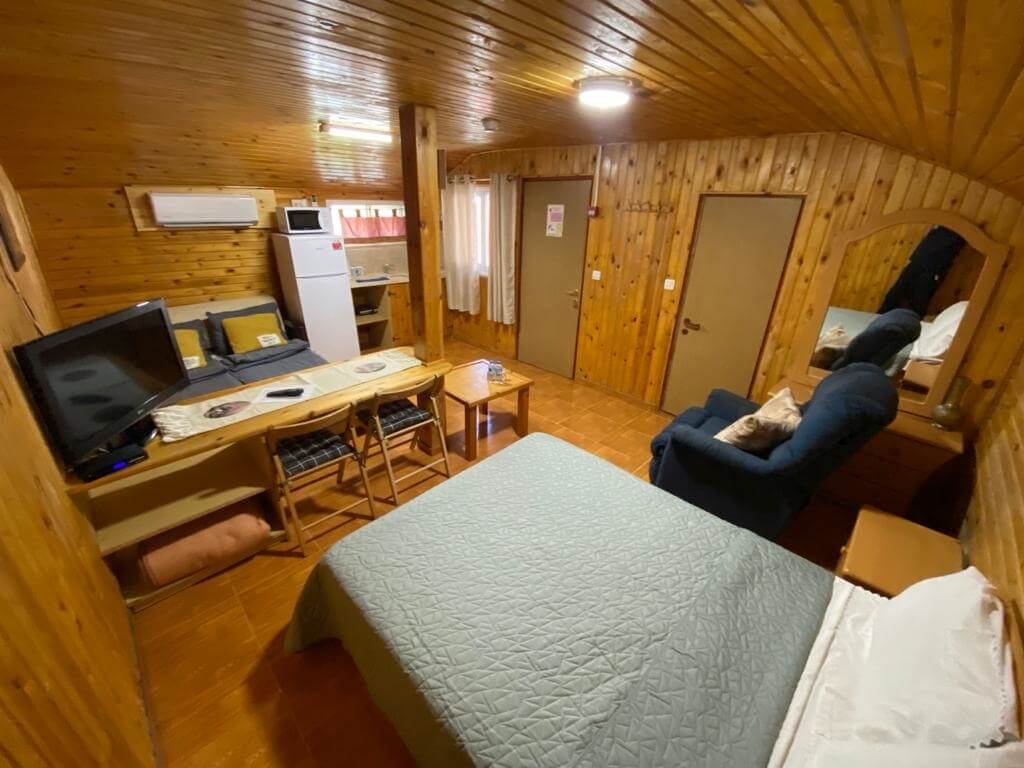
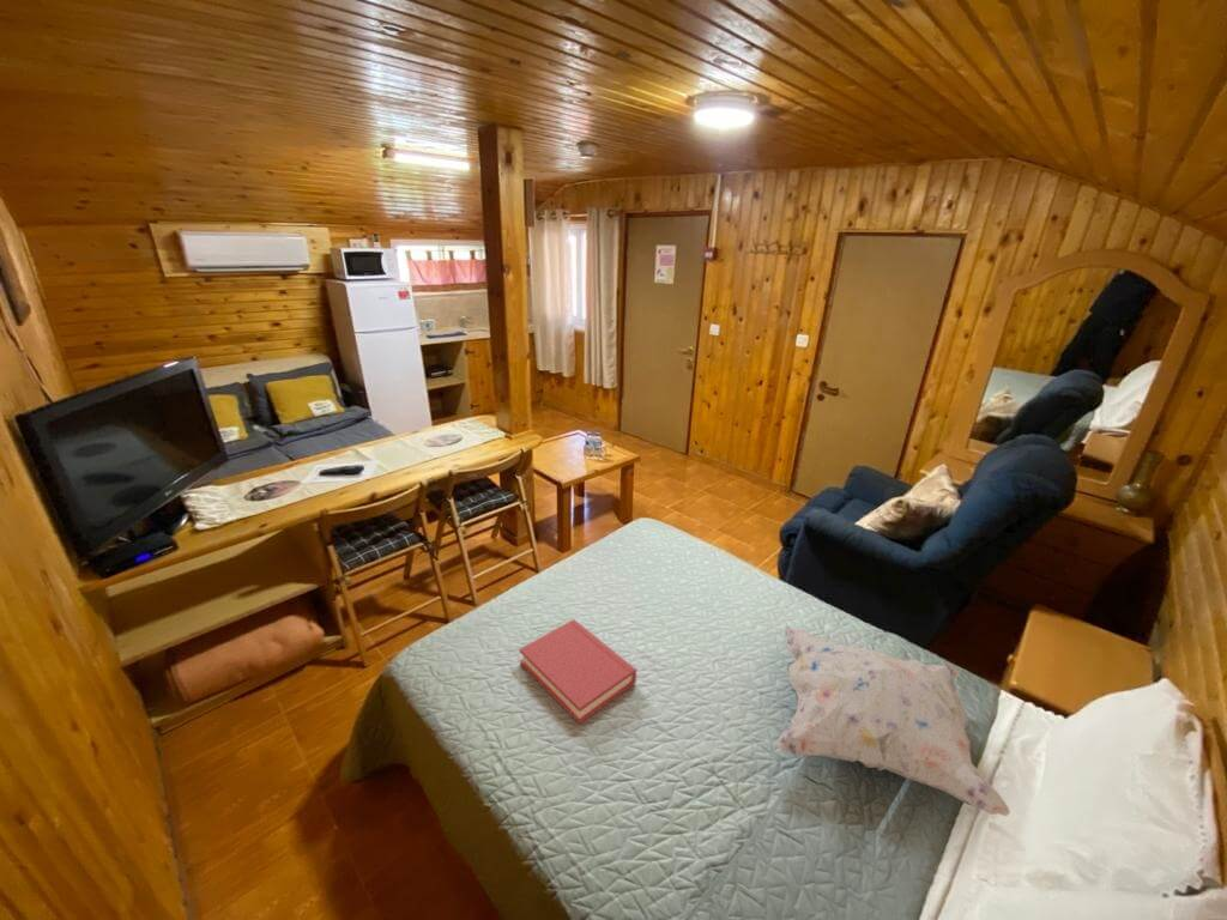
+ hardback book (576, 665)
+ decorative pillow (875, 704)
